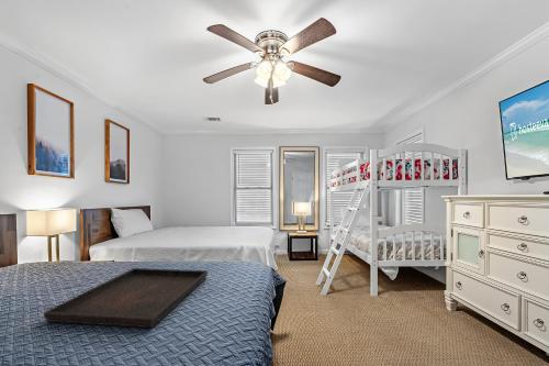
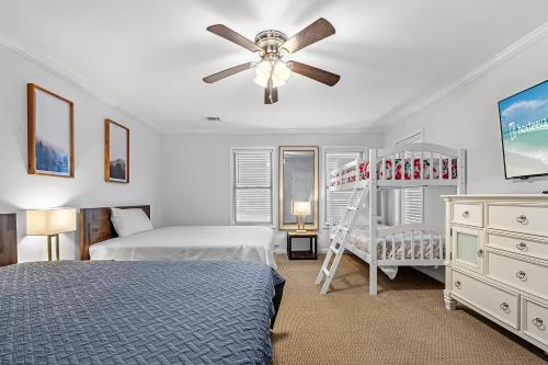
- serving tray (141, 291)
